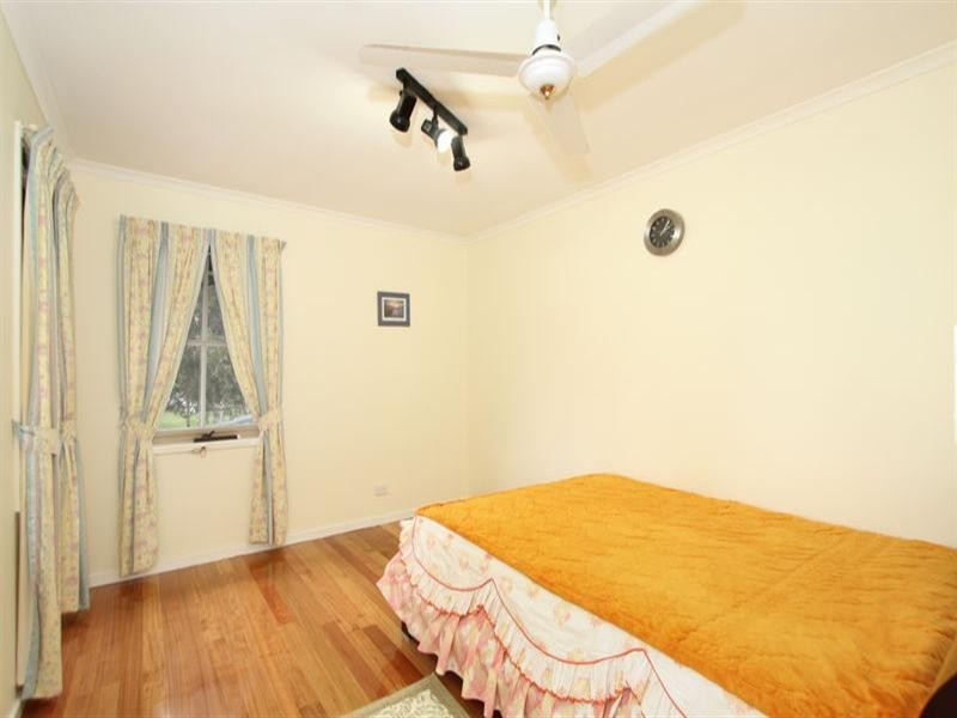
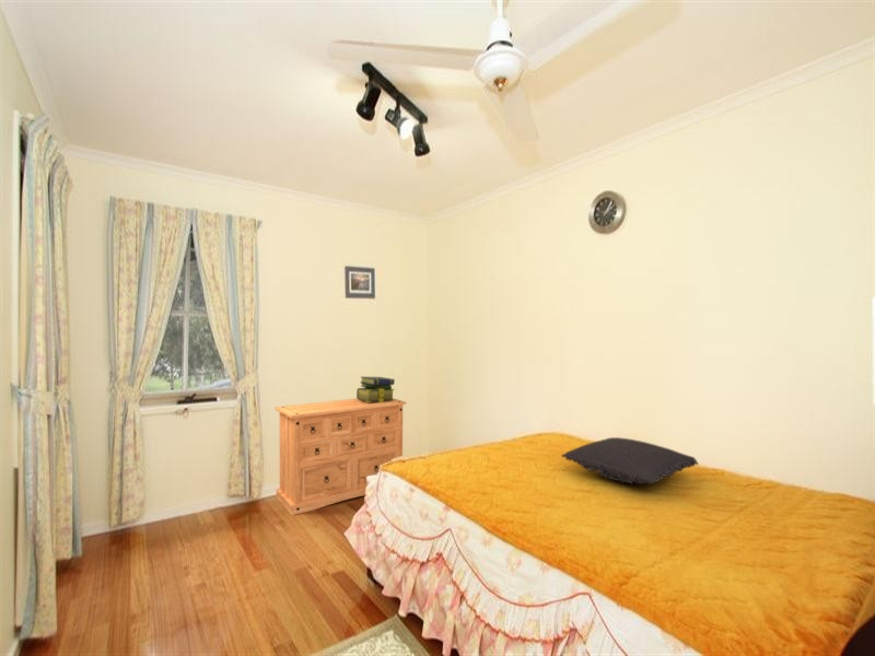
+ pillow (628, 459)
+ dresser (342, 447)
+ stack of books (375, 388)
